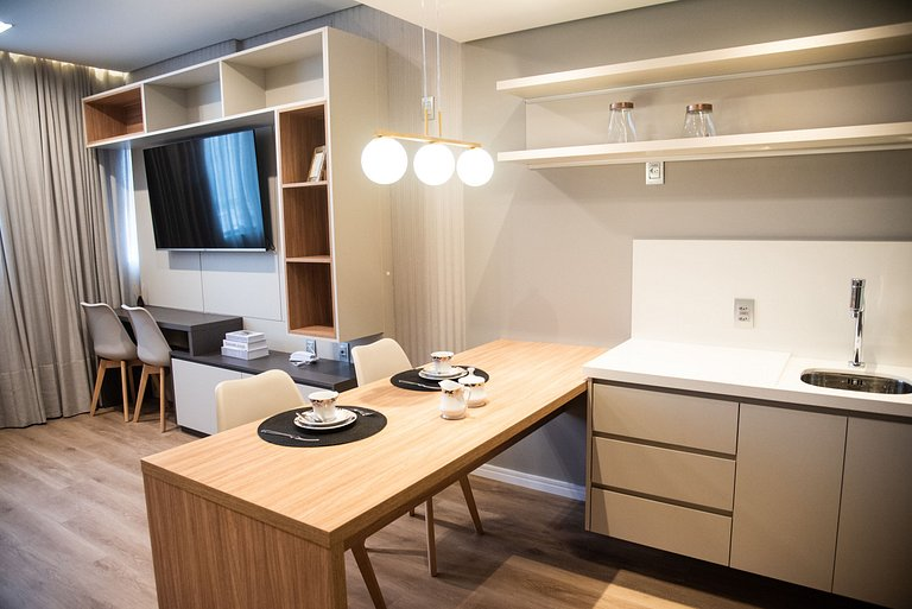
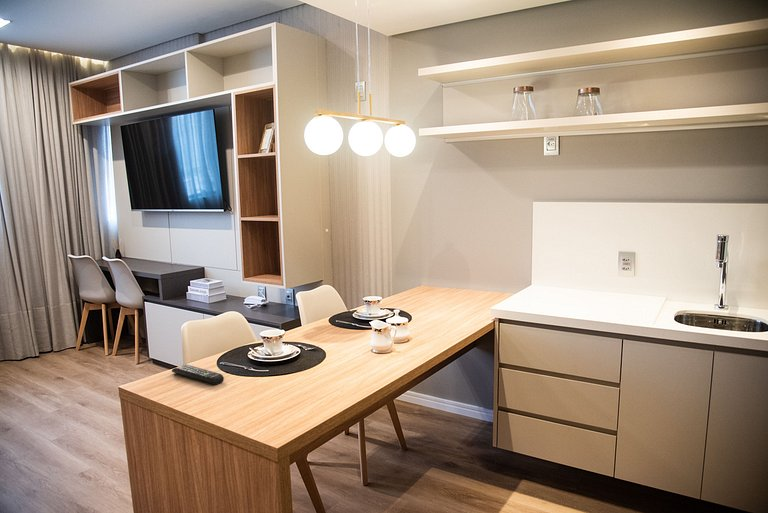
+ remote control (197, 374)
